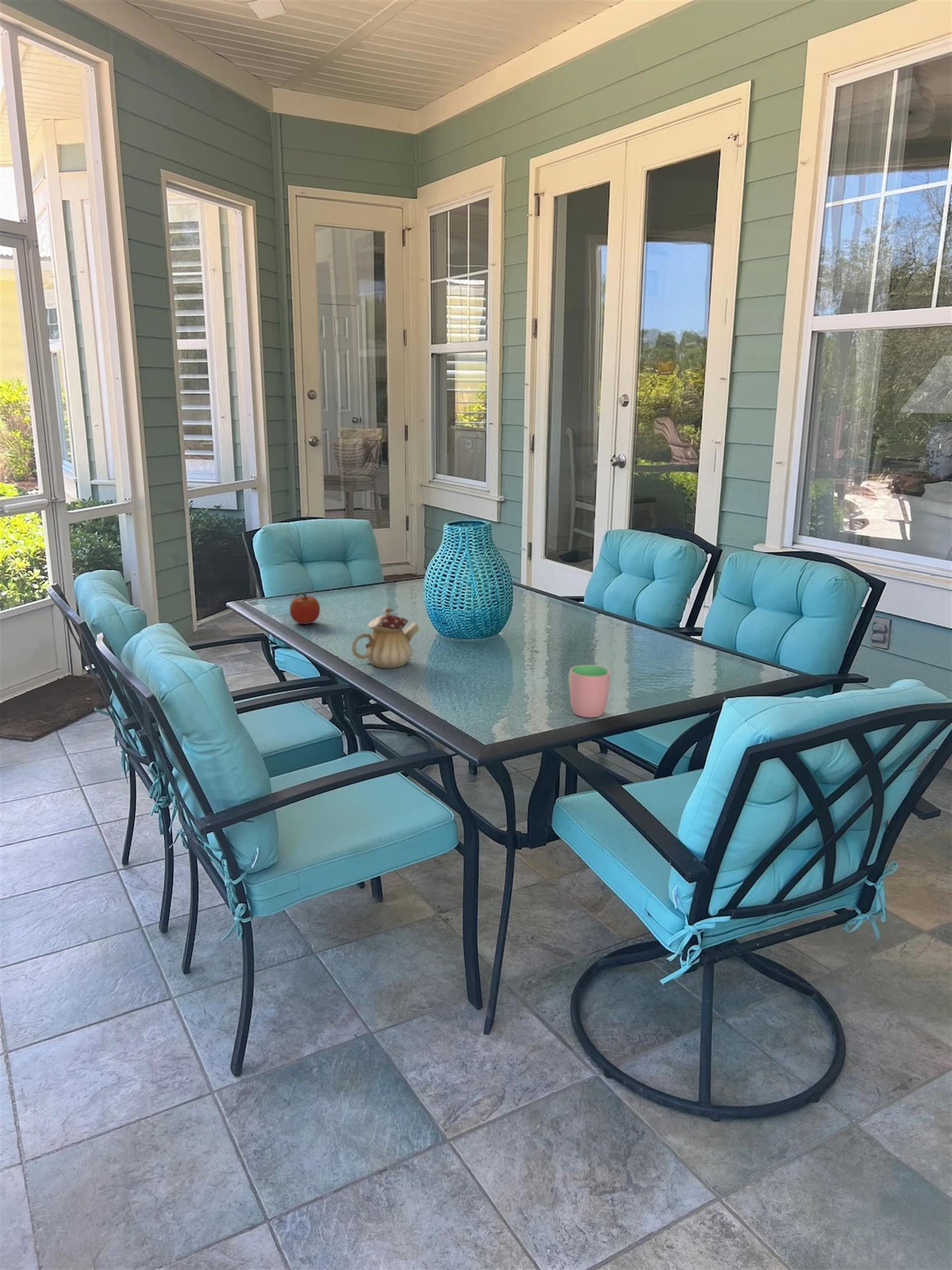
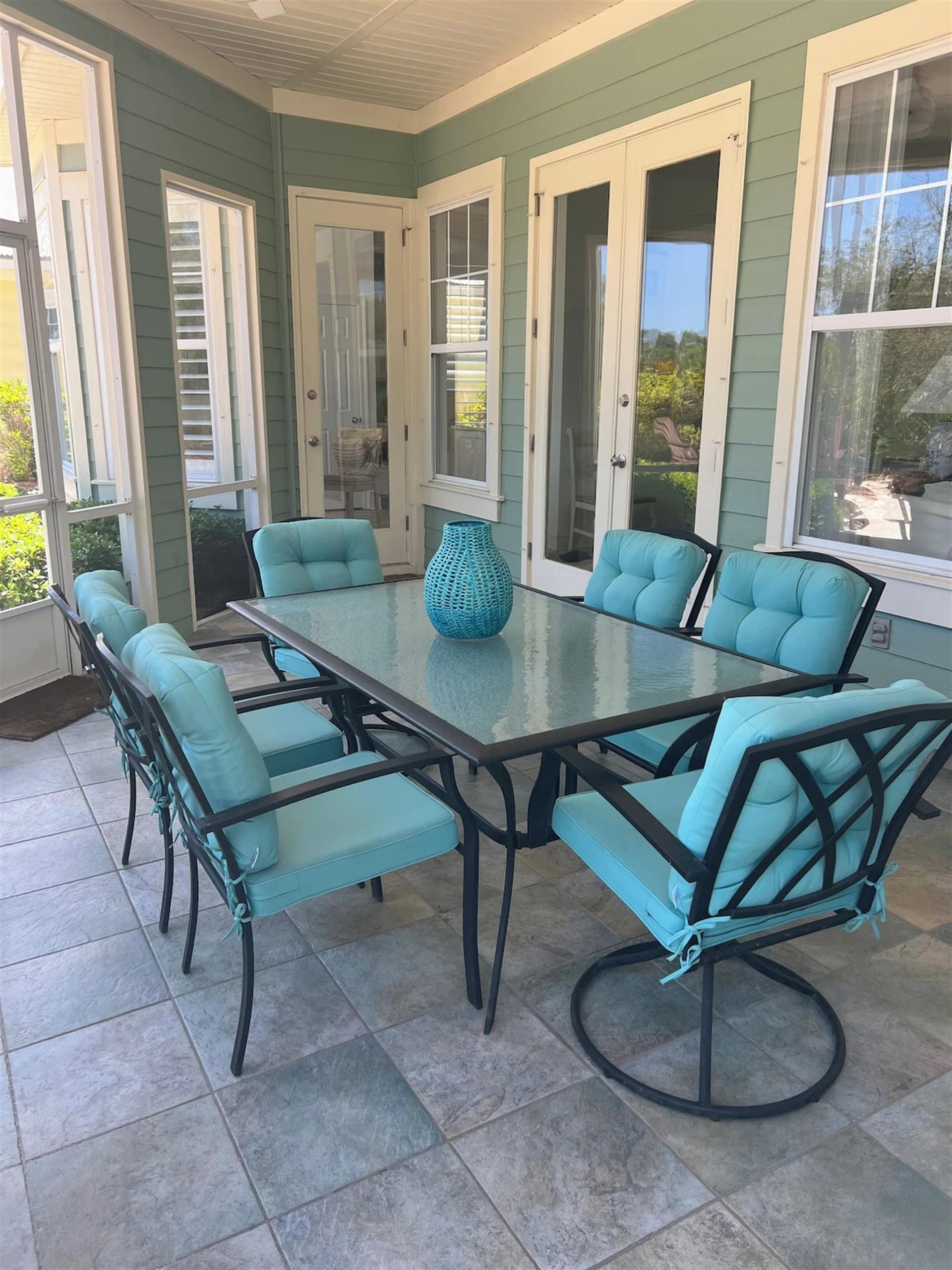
- teapot (385, 635)
- fruit (305, 607)
- cup (585, 690)
